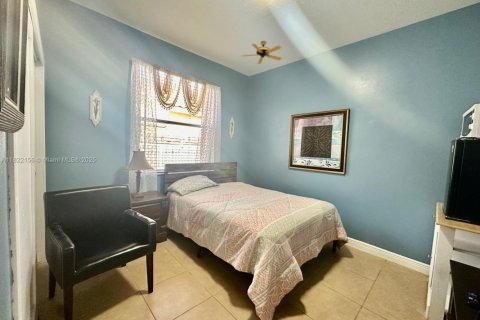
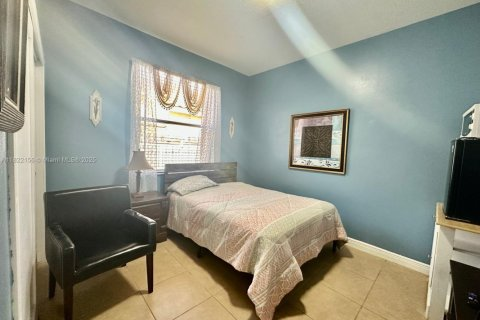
- ceiling fan (261, 53)
